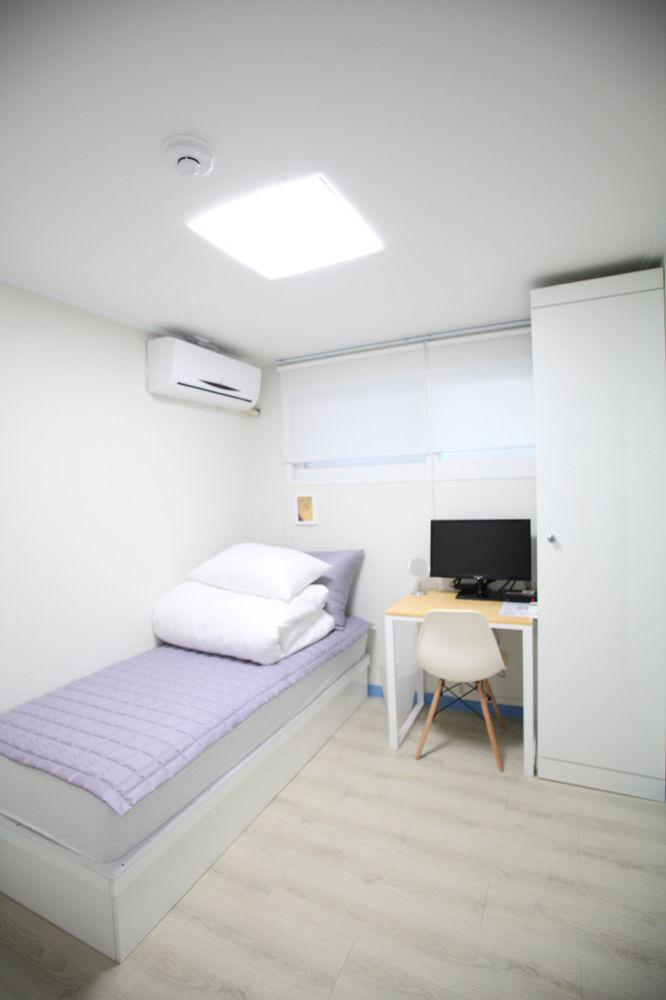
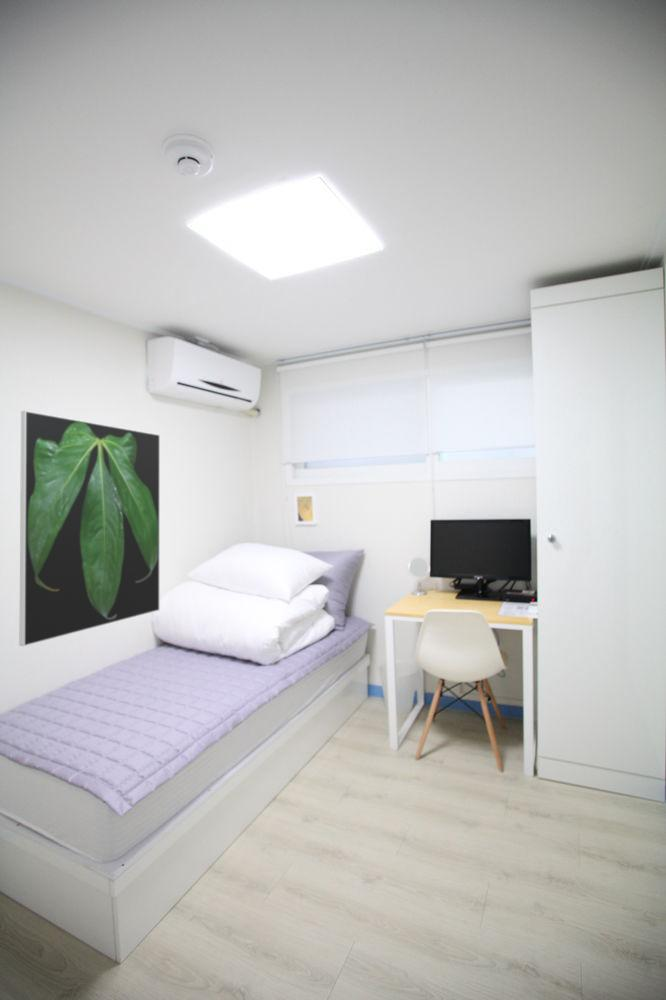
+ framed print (99, 524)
